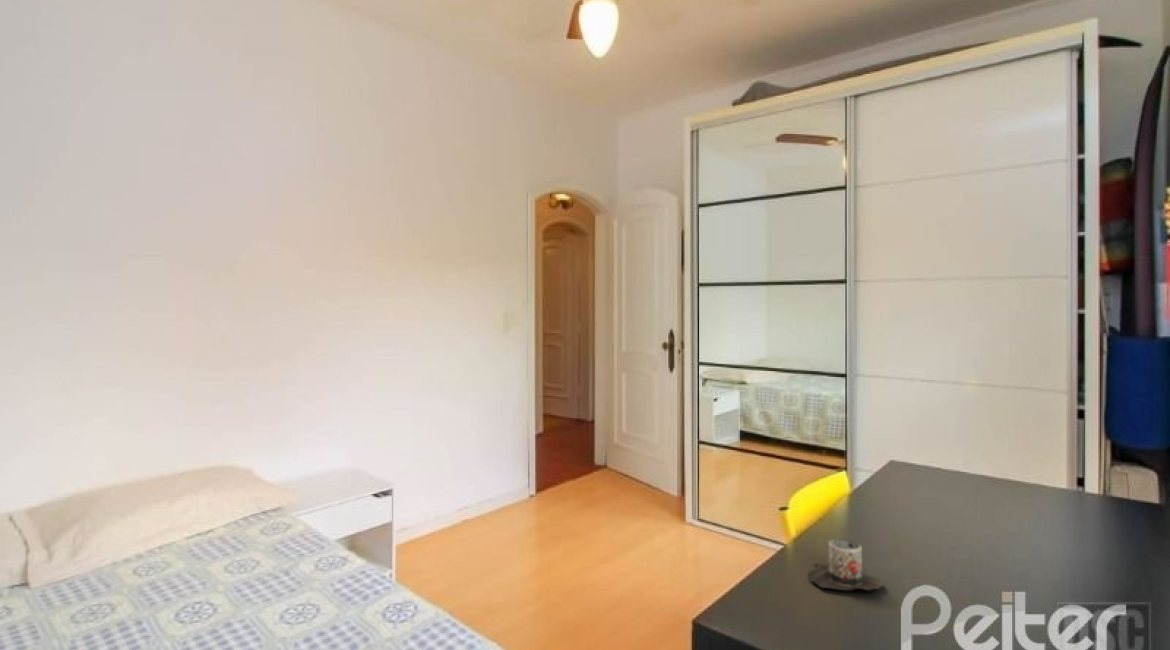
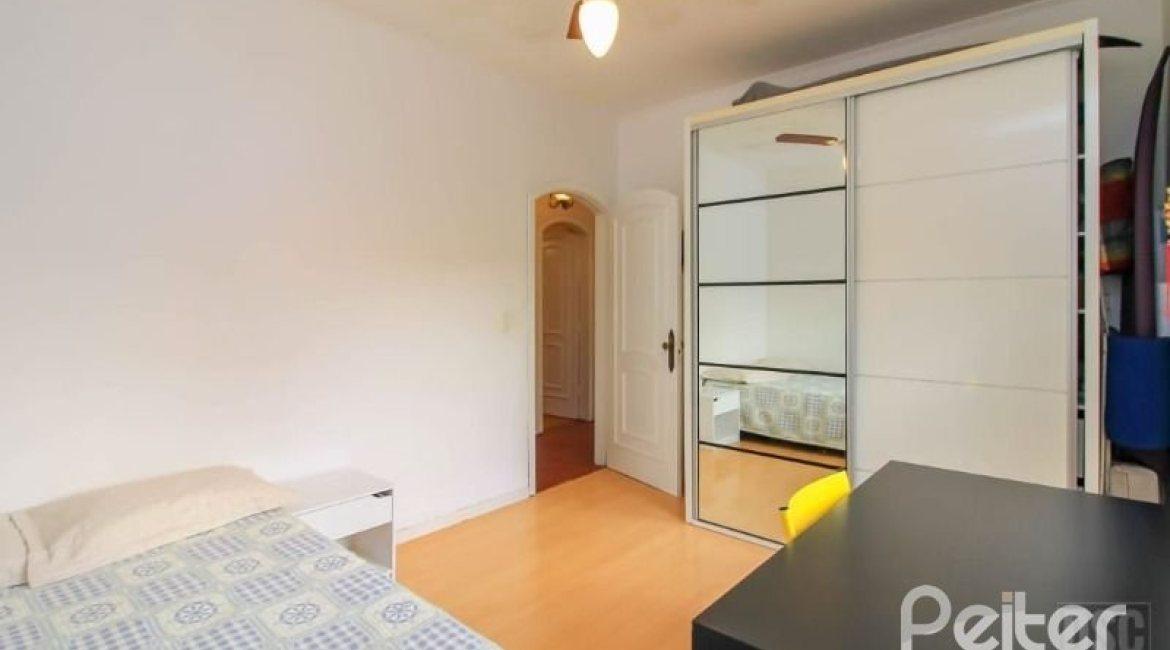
- mug (845, 561)
